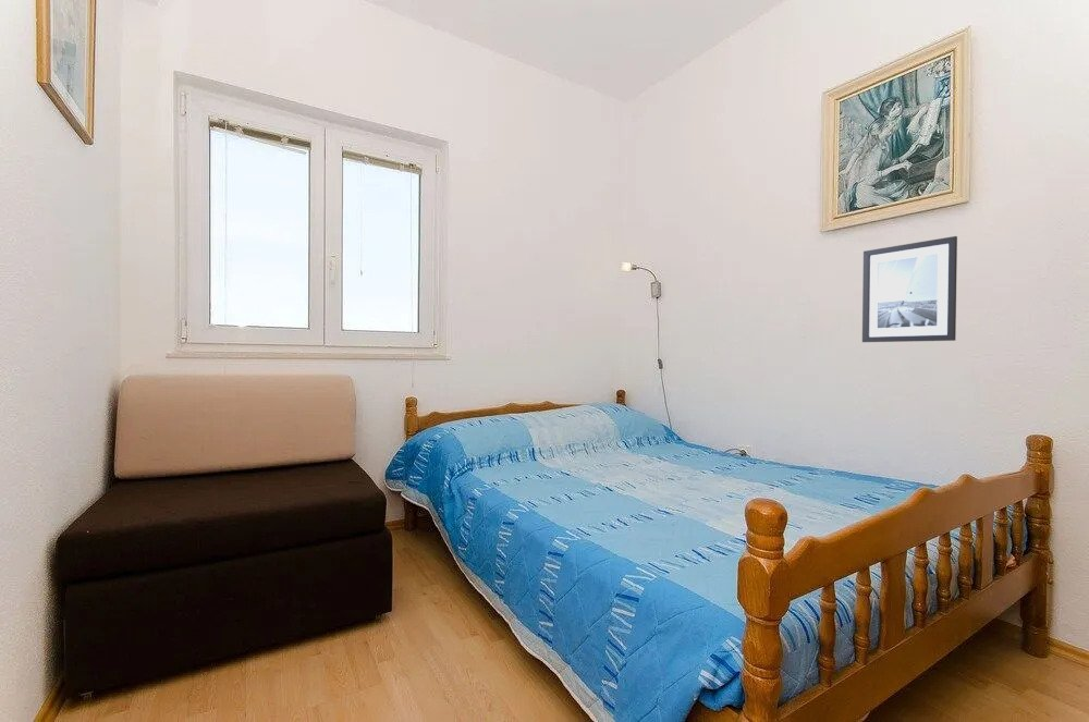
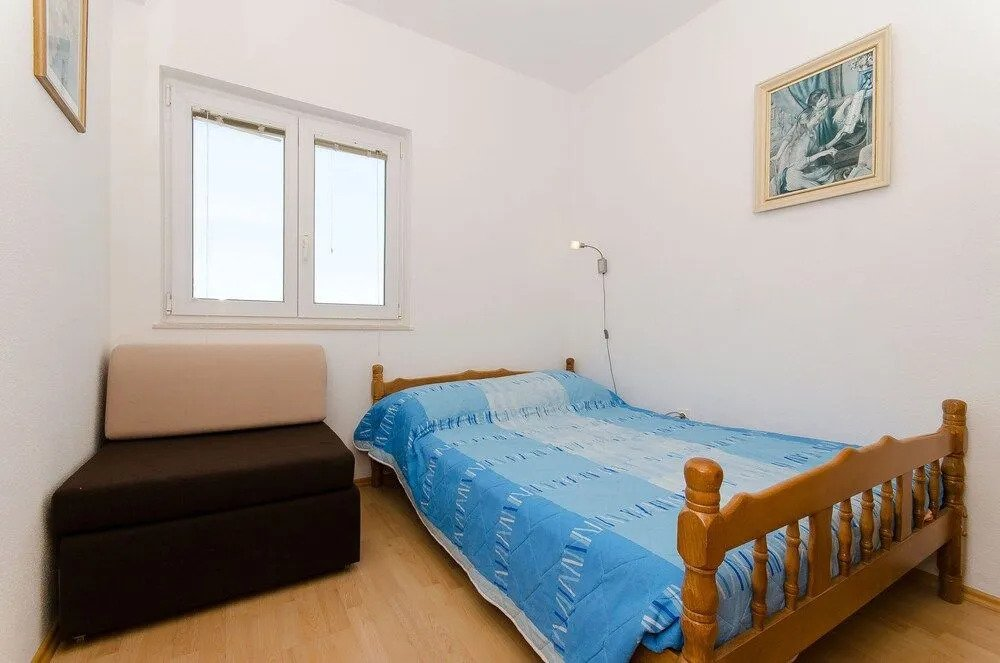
- wall art (906, 293)
